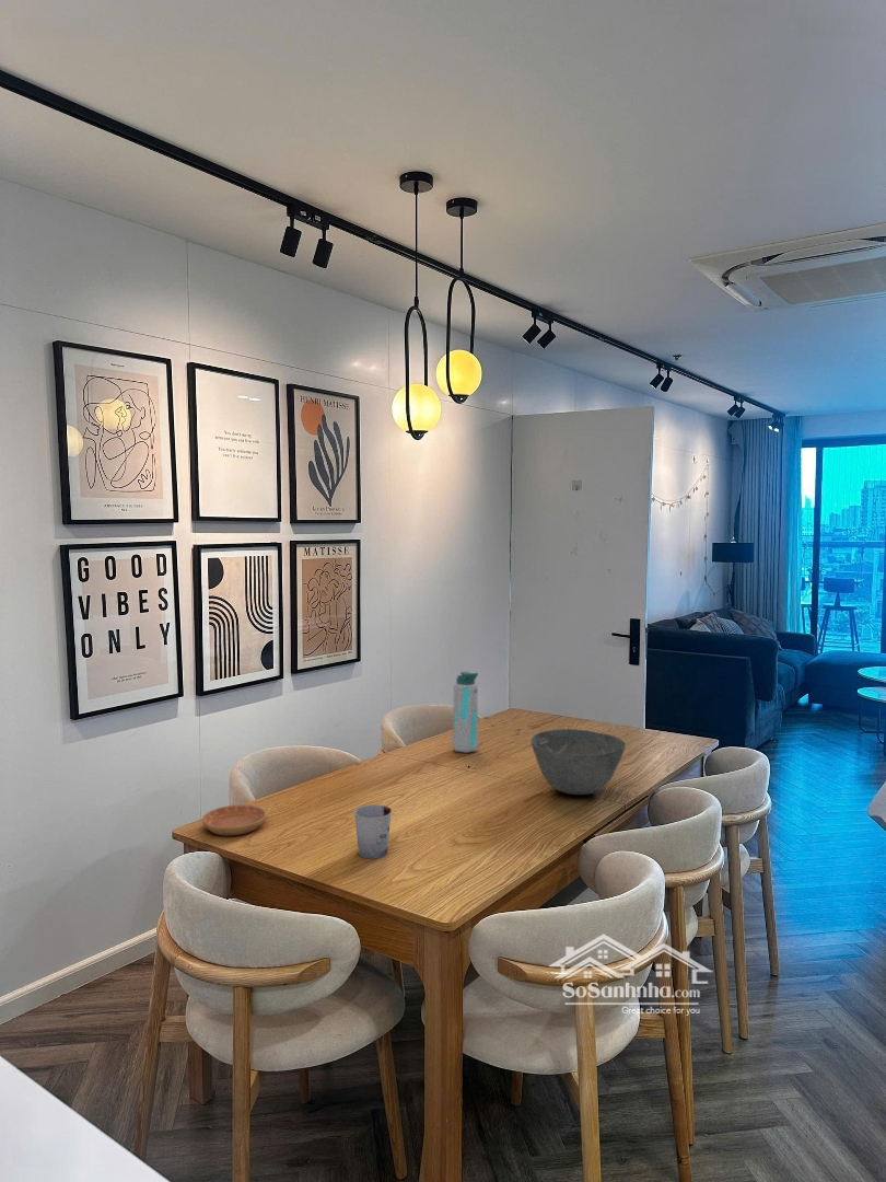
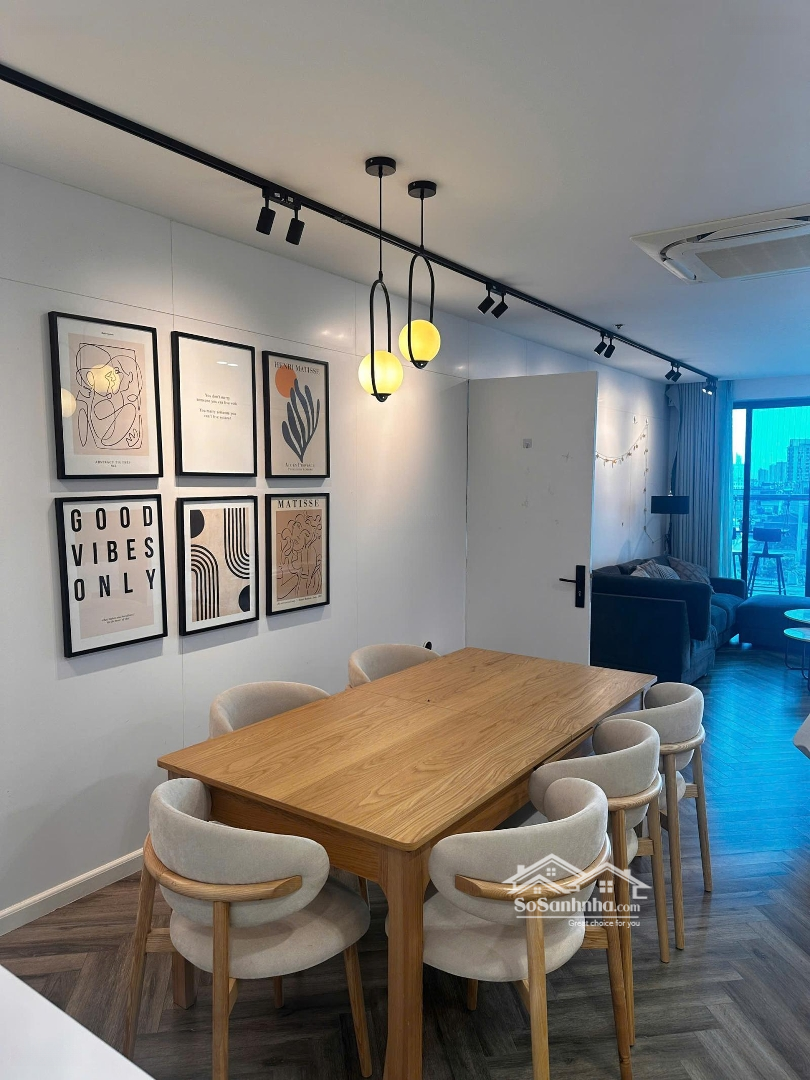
- cup (376, 830)
- bowl (576, 765)
- water bottle (466, 710)
- saucer (234, 821)
